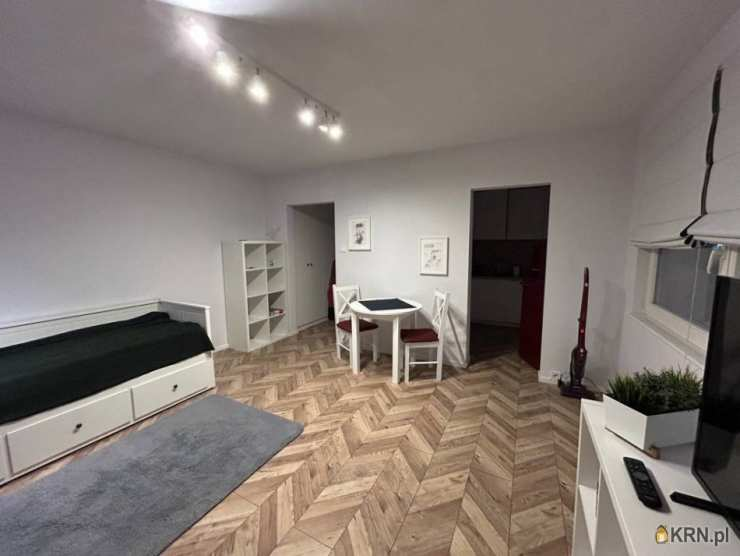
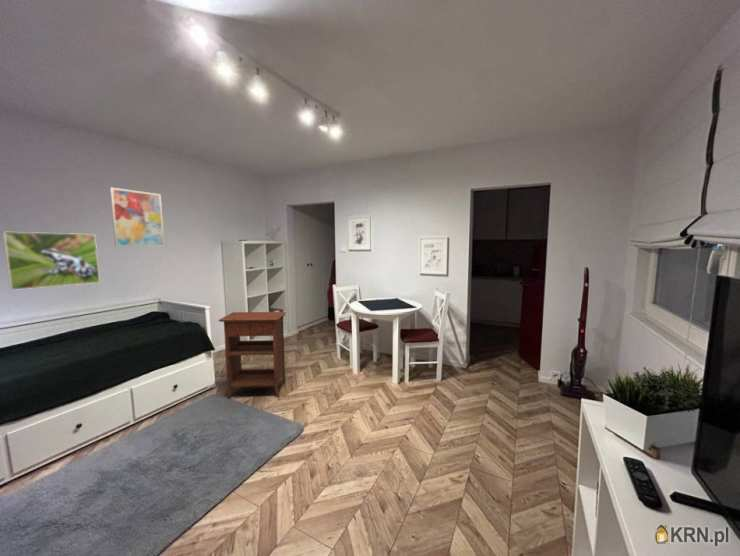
+ wall art (138, 219)
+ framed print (56, 259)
+ nightstand (255, 353)
